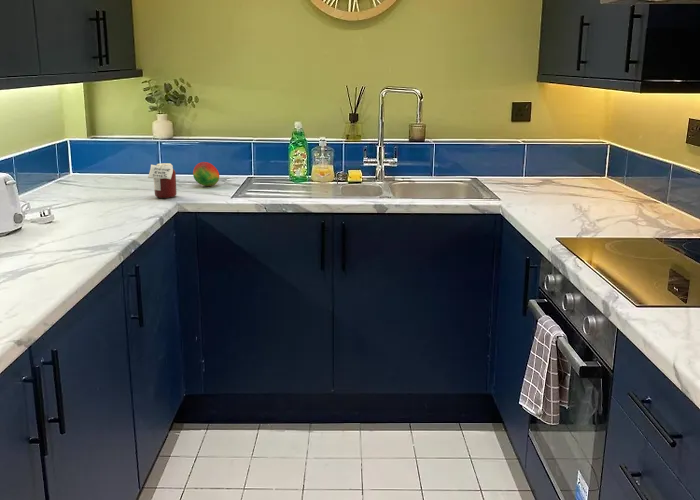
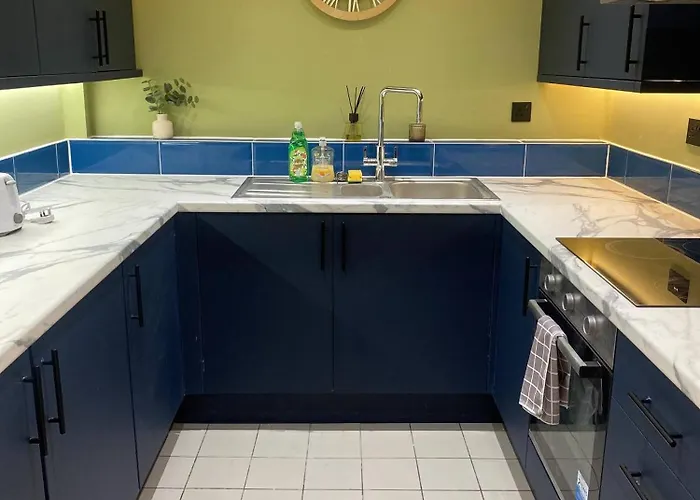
- jar (163, 180)
- fruit (206, 174)
